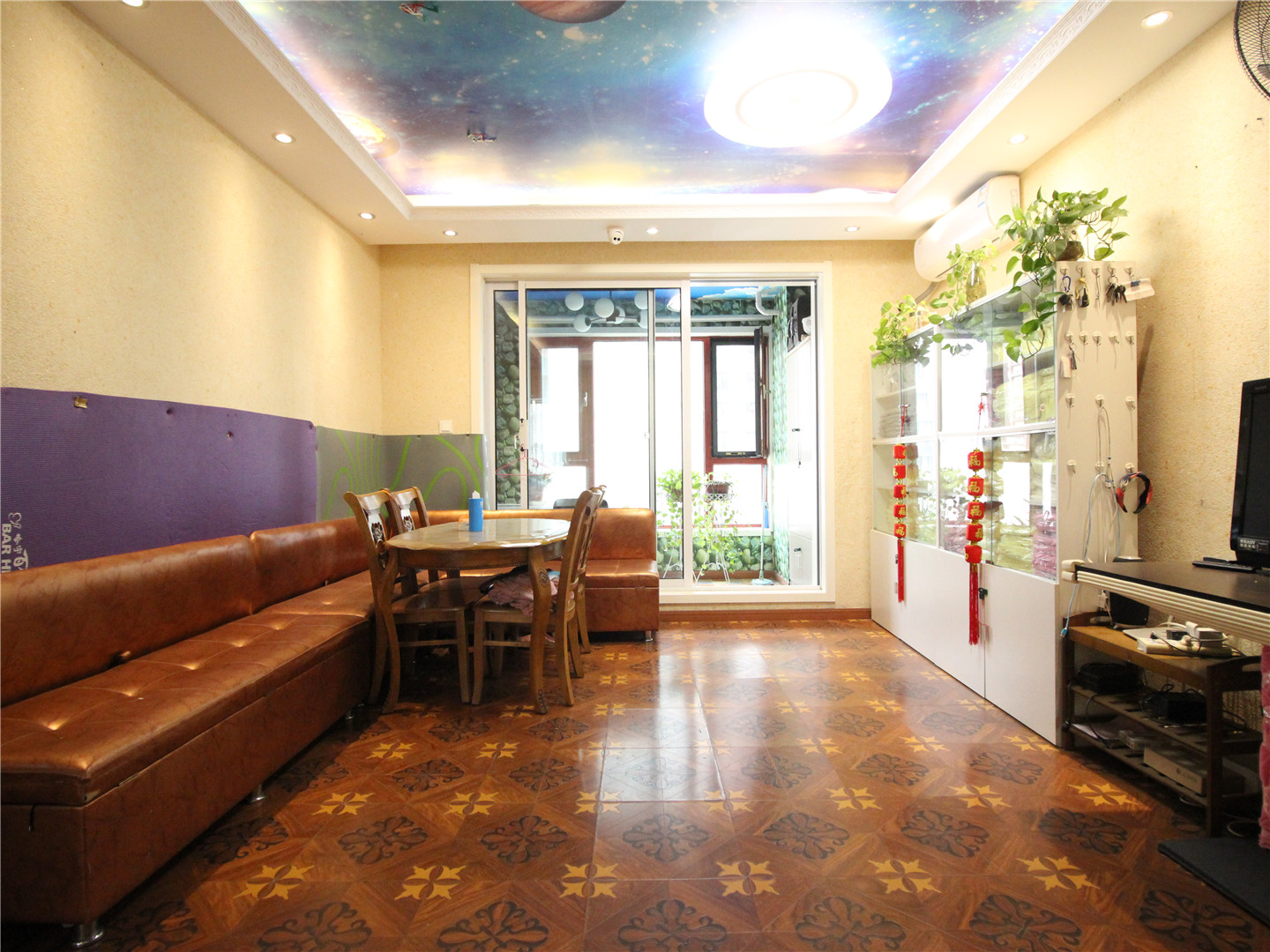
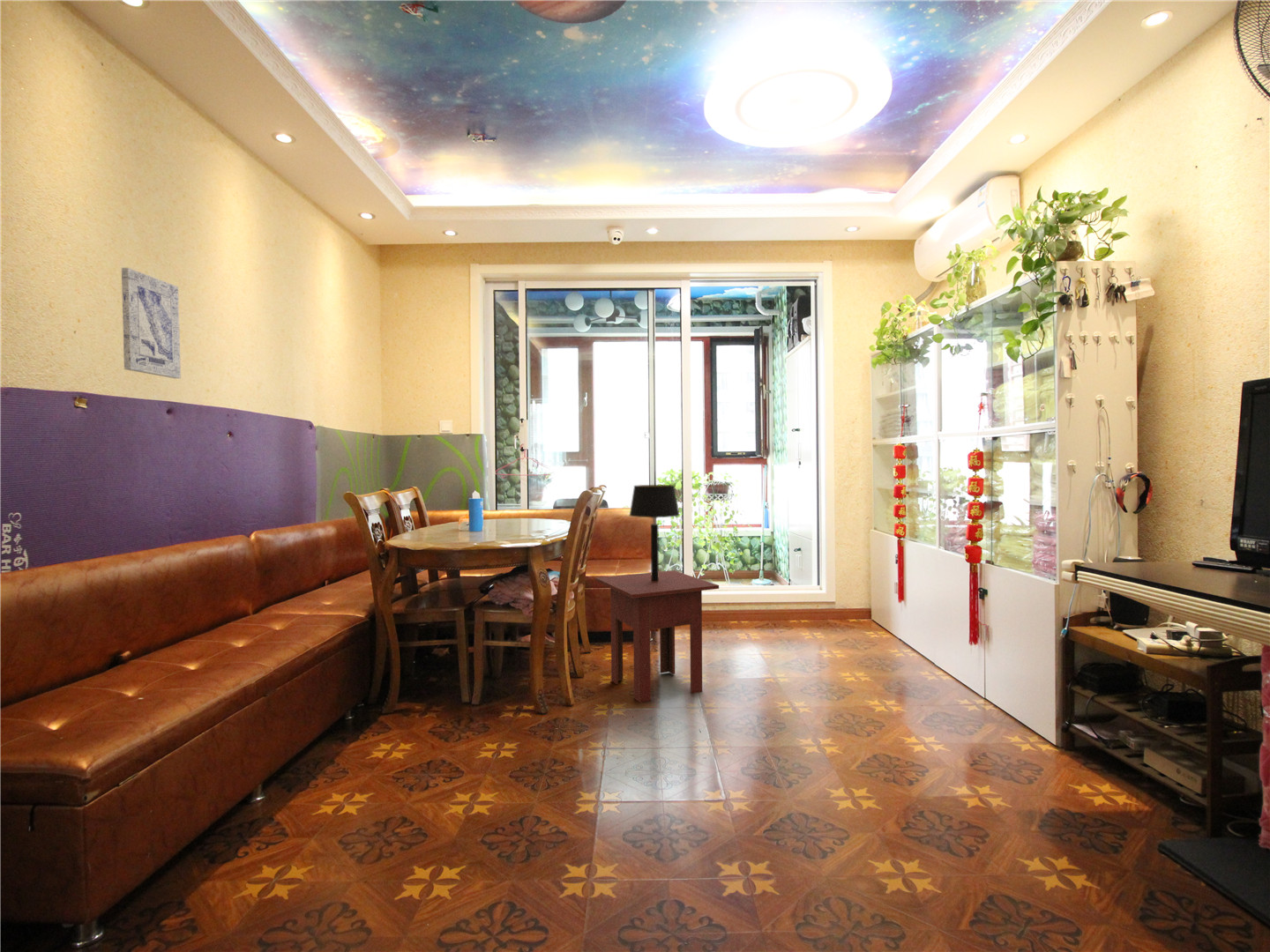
+ wall art (153, 325)
+ table lamp (654, 532)
+ side table (655, 628)
